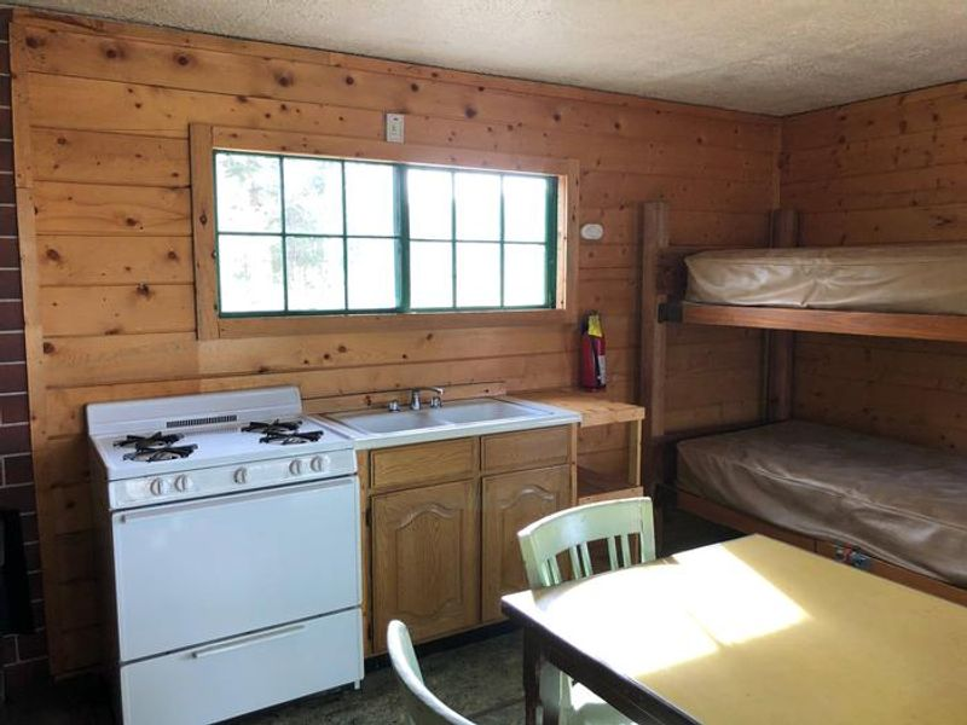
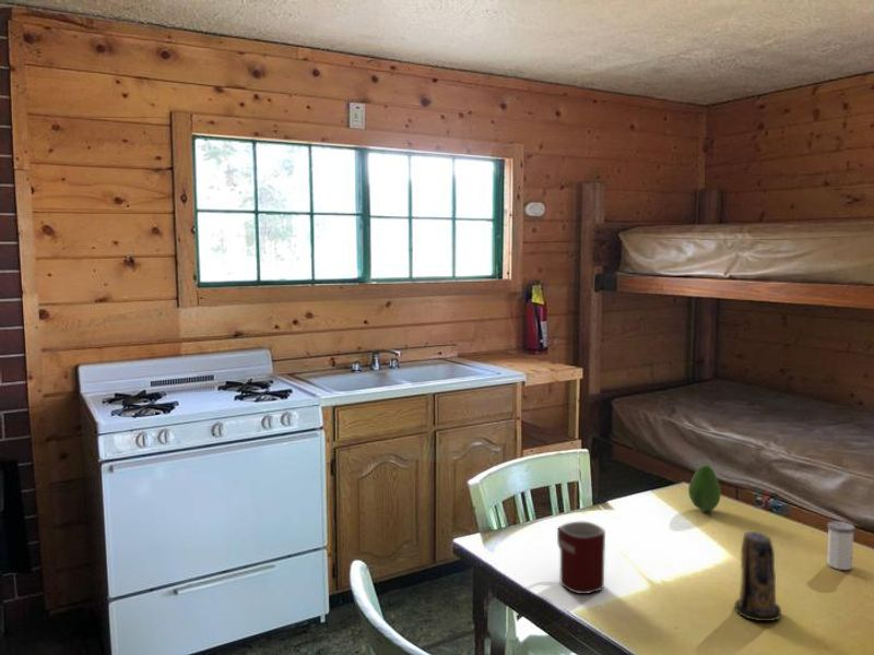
+ salt shaker (840, 545)
+ candle (758, 573)
+ fruit (705, 487)
+ mug (576, 552)
